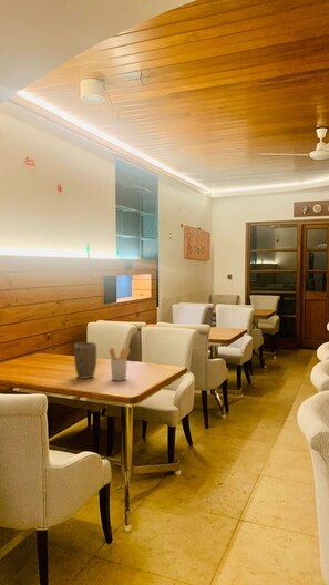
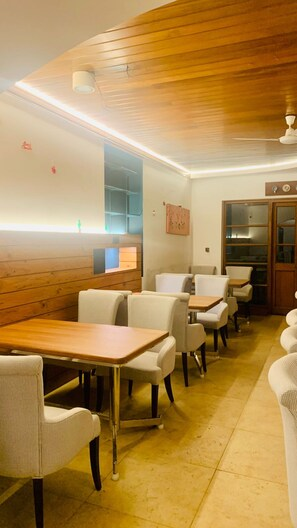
- utensil holder (121, 362)
- plant pot (85, 360)
